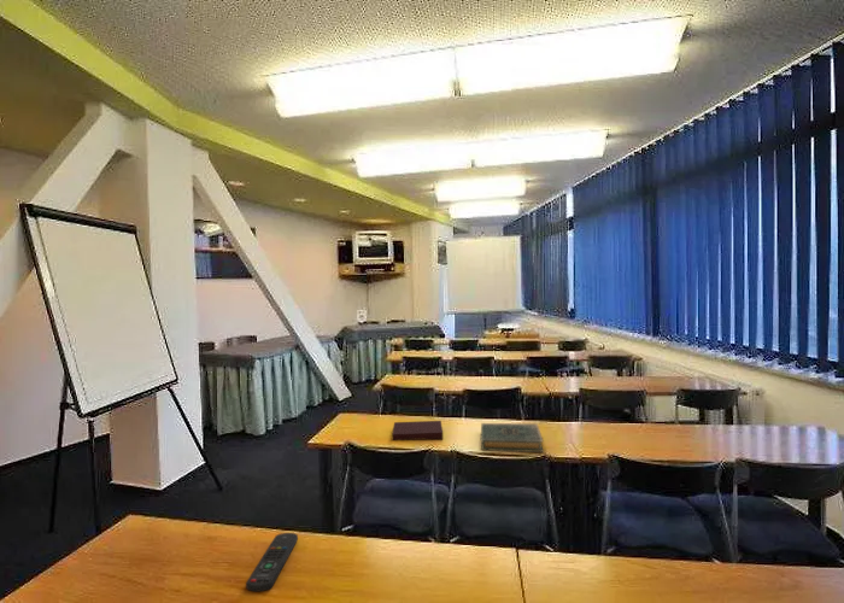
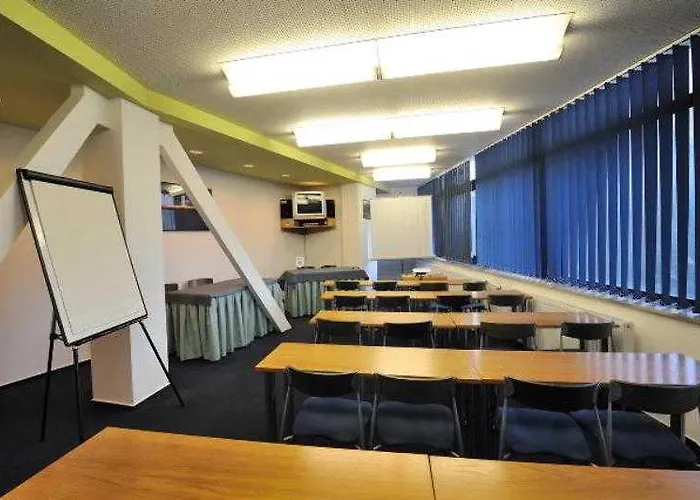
- remote control (274, 558)
- hardback book (510, 437)
- notebook (417, 429)
